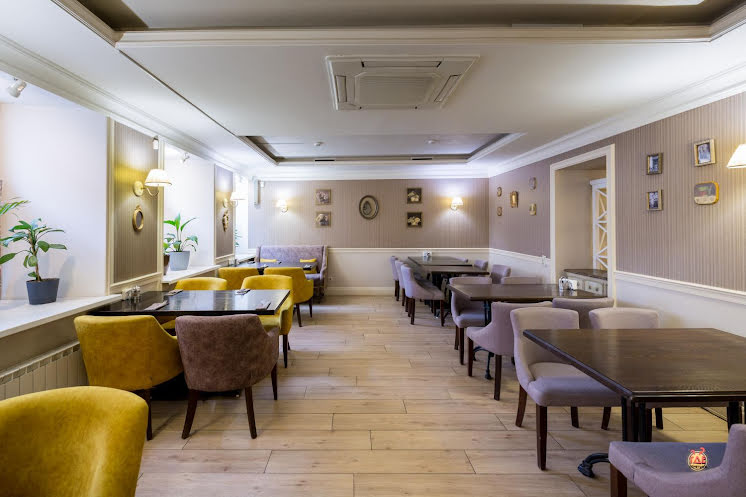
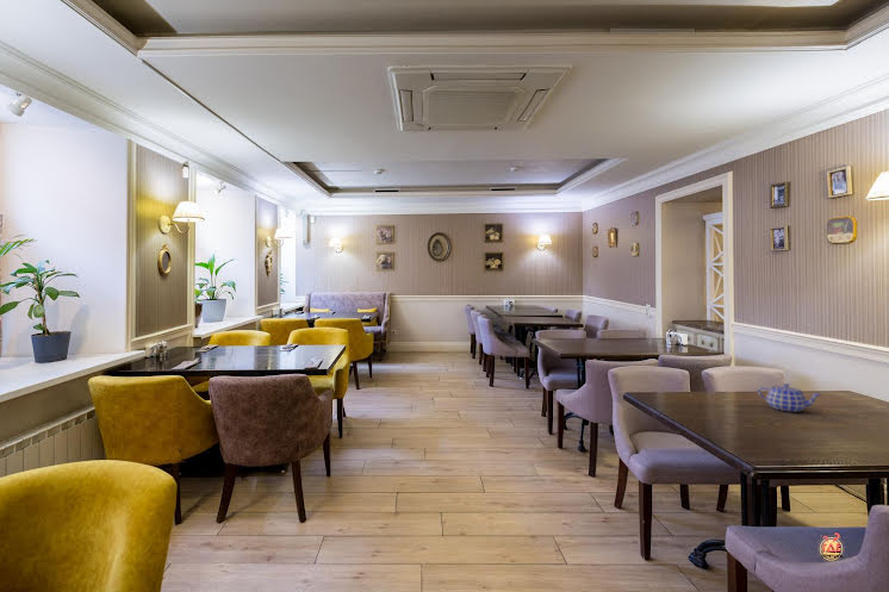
+ teapot (788, 397)
